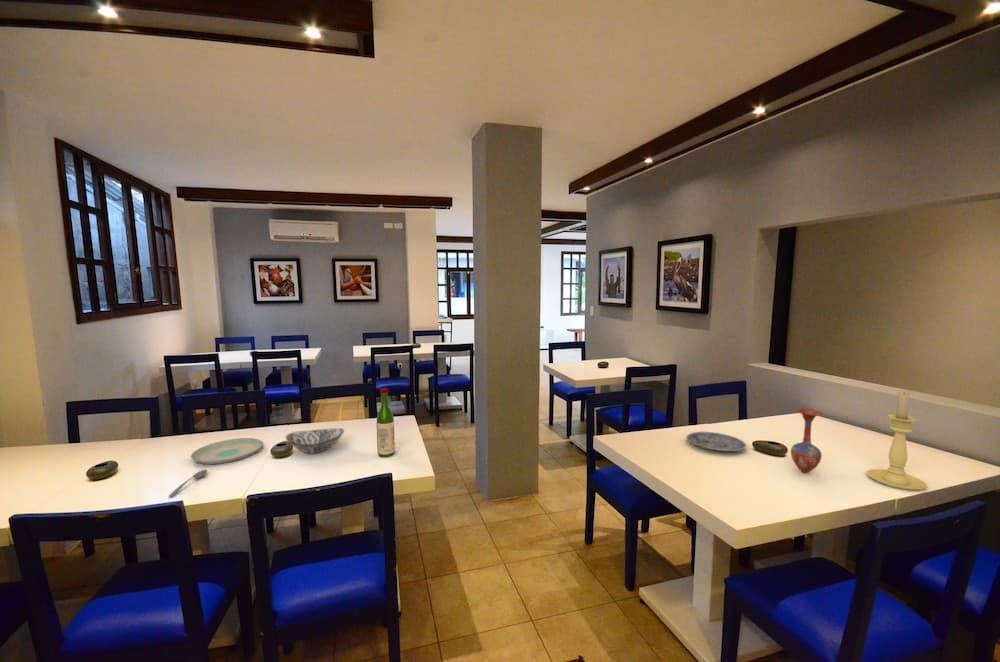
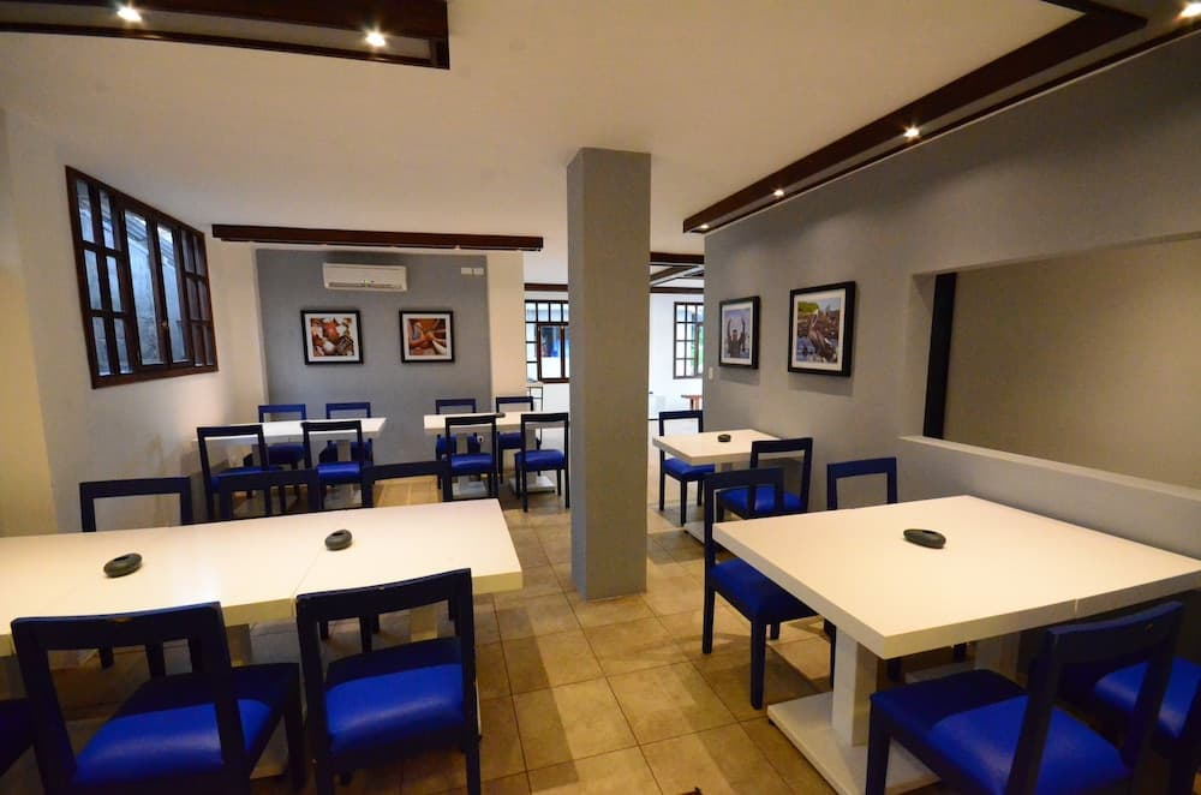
- wine bottle (385, 421)
- decorative bowl (316, 441)
- soupspoon (187, 481)
- vase (806, 442)
- plate (228, 451)
- candle holder (899, 436)
- plate (715, 442)
